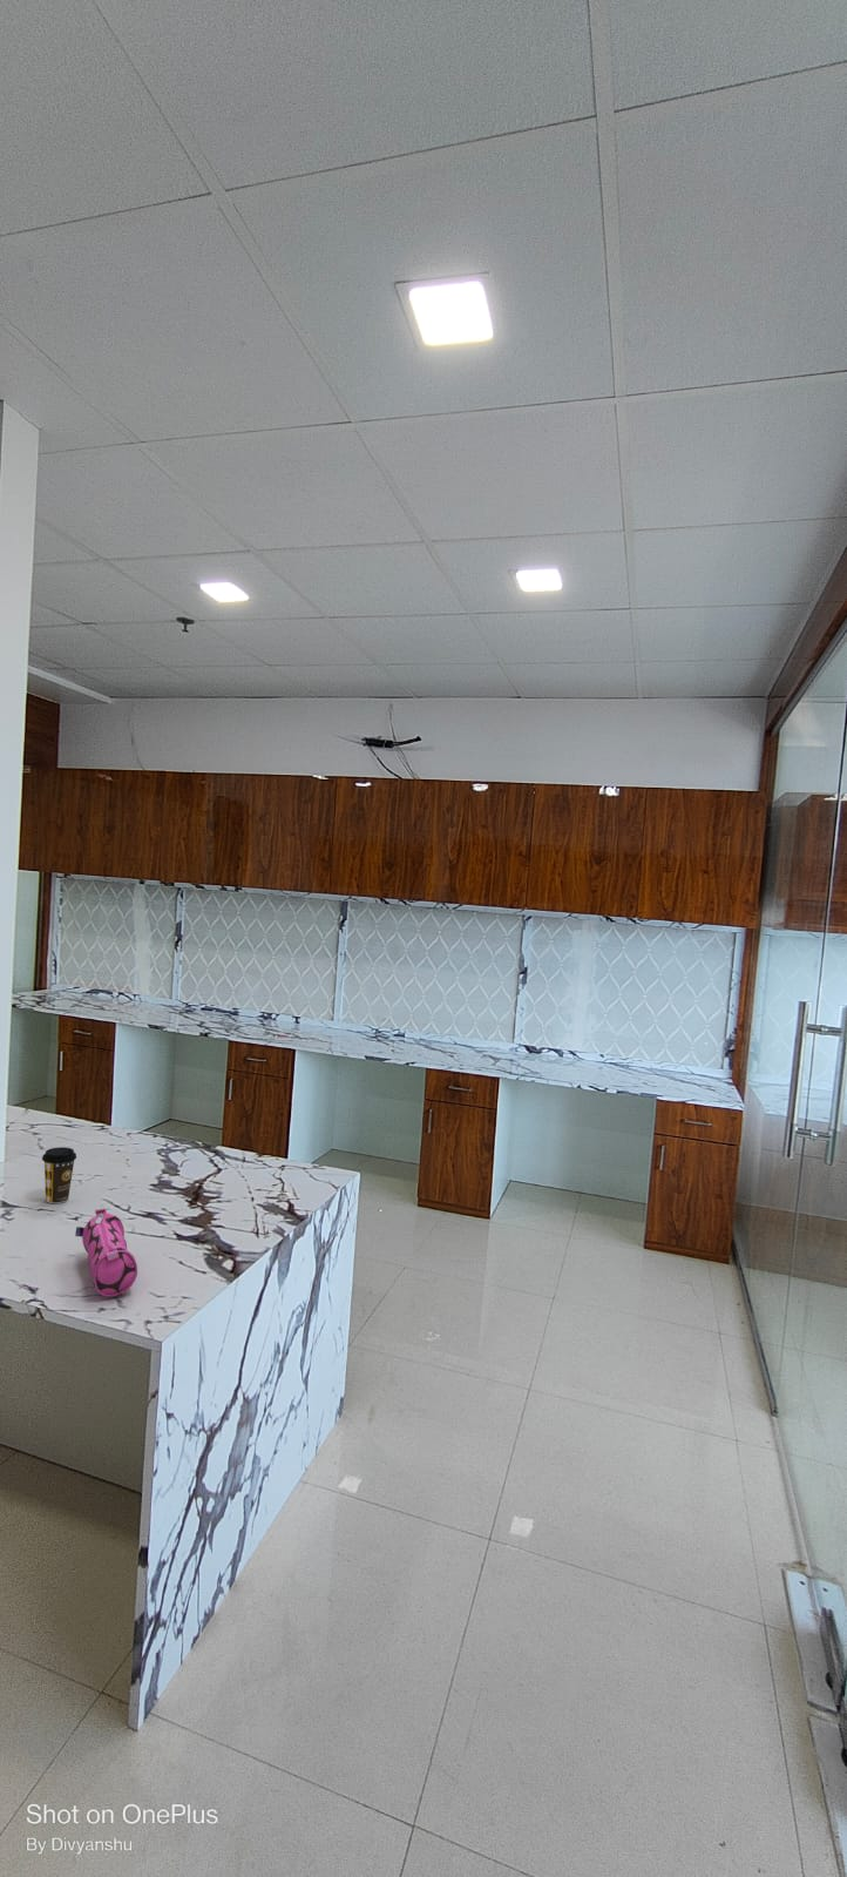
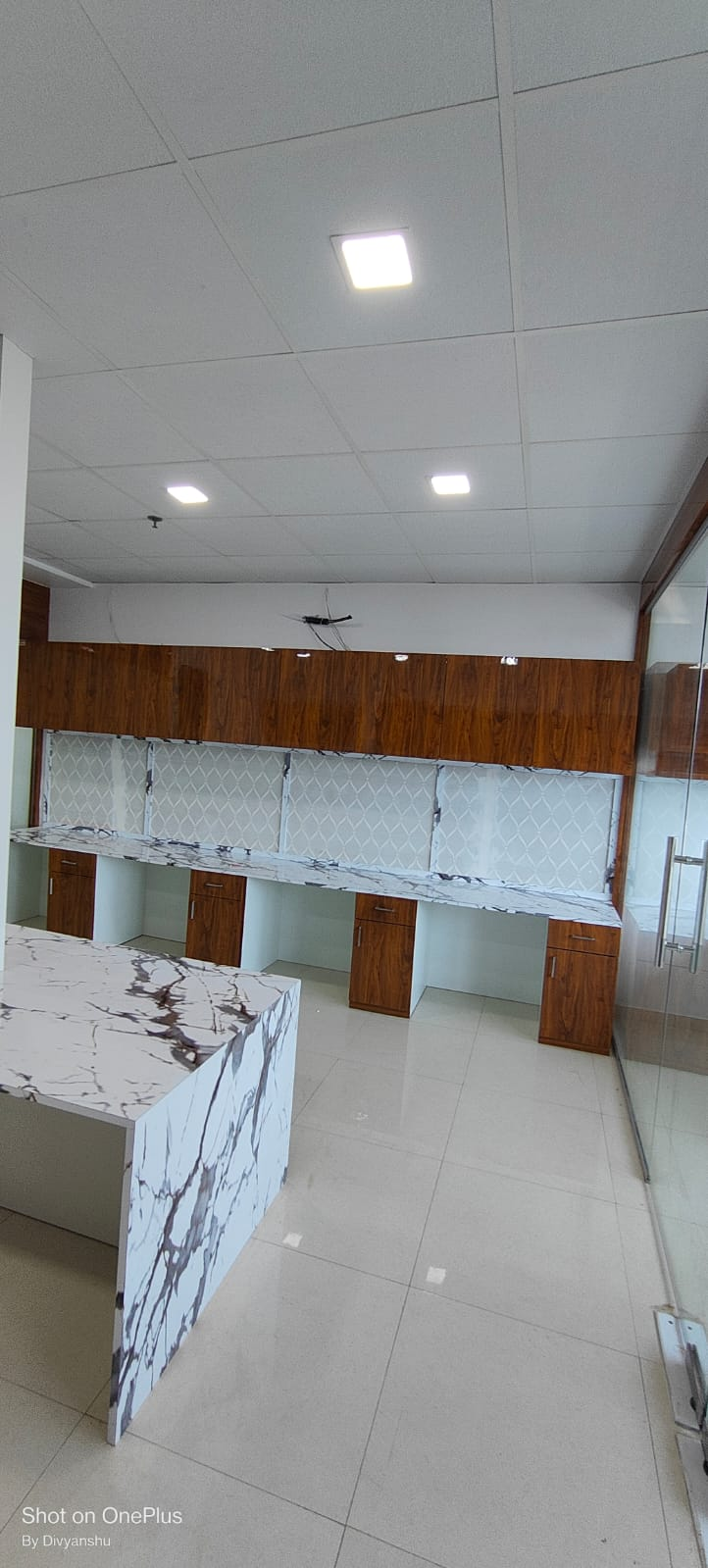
- pencil case (106, 1250)
- coffee cup (57, 1176)
